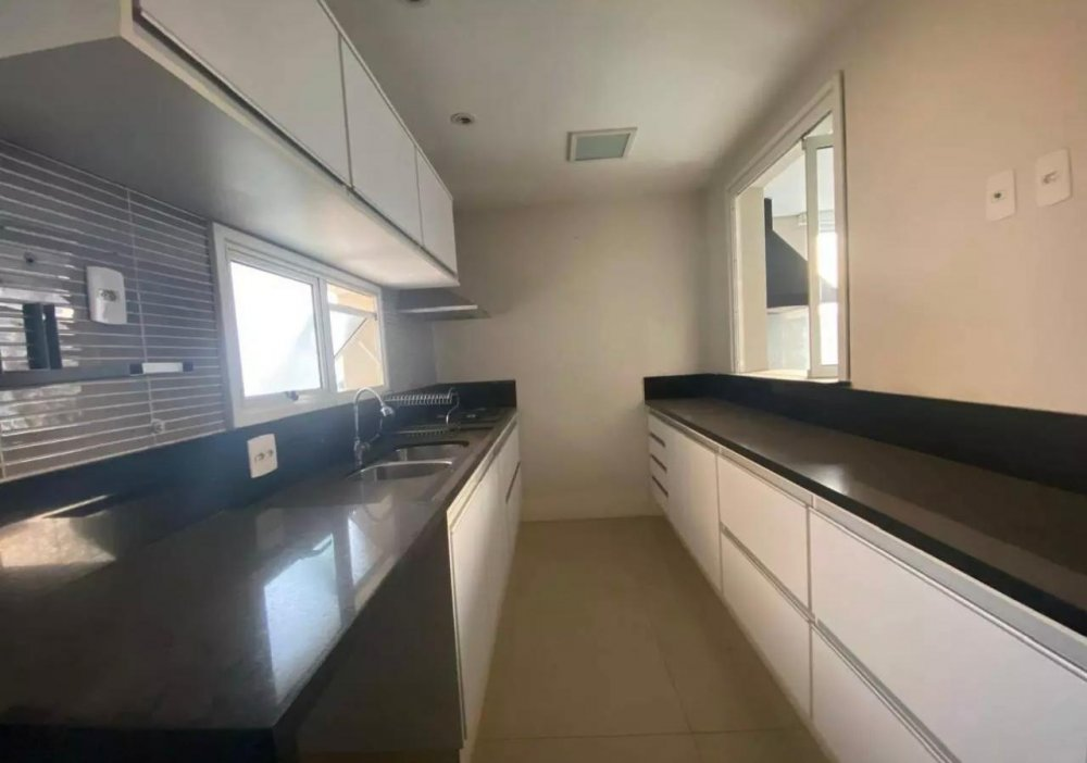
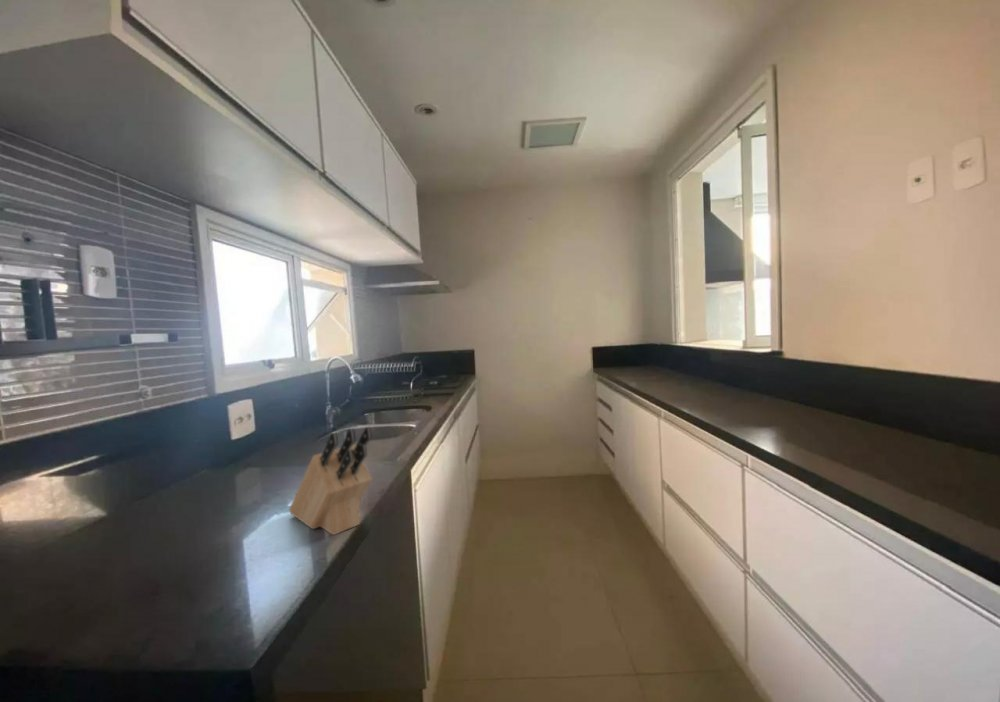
+ knife block (330, 472)
